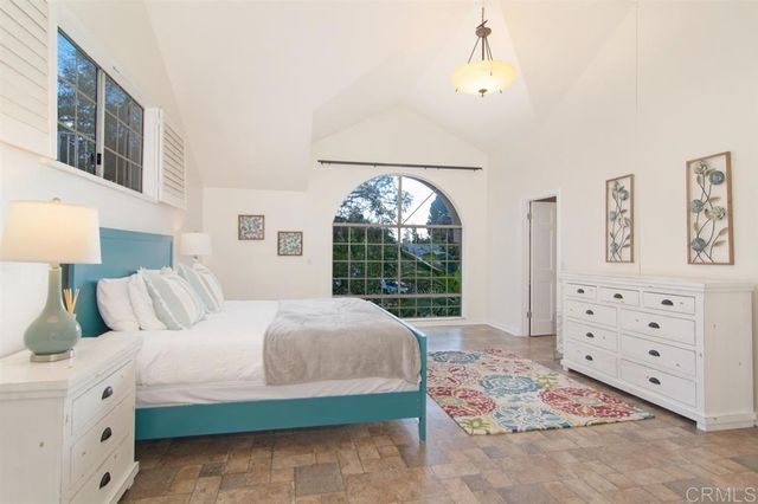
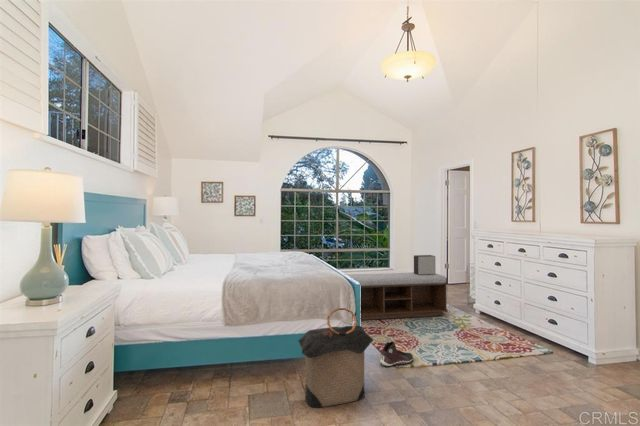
+ bench (392, 294)
+ sneaker (397, 351)
+ decorative box (424, 264)
+ laundry hamper (334, 354)
